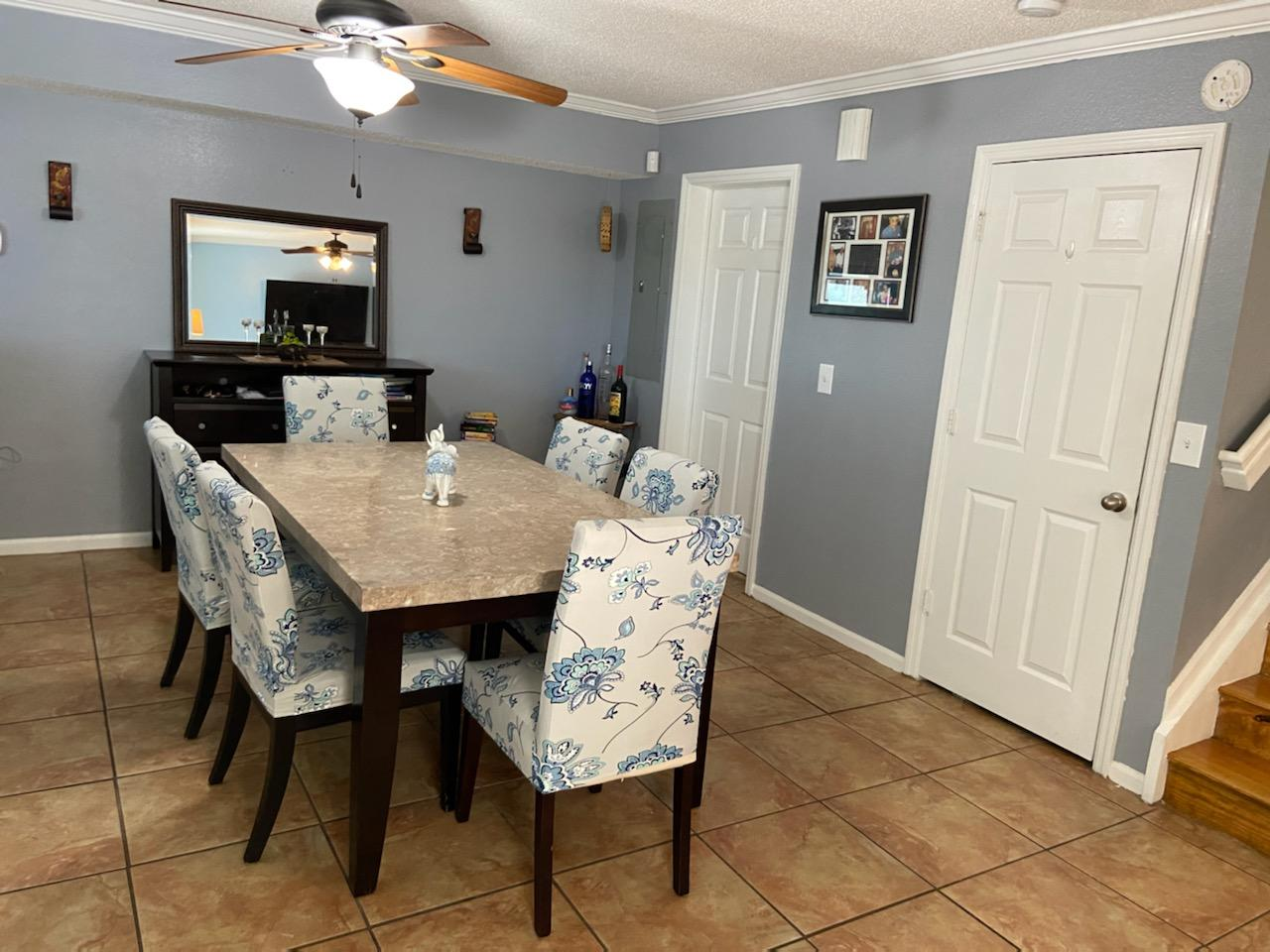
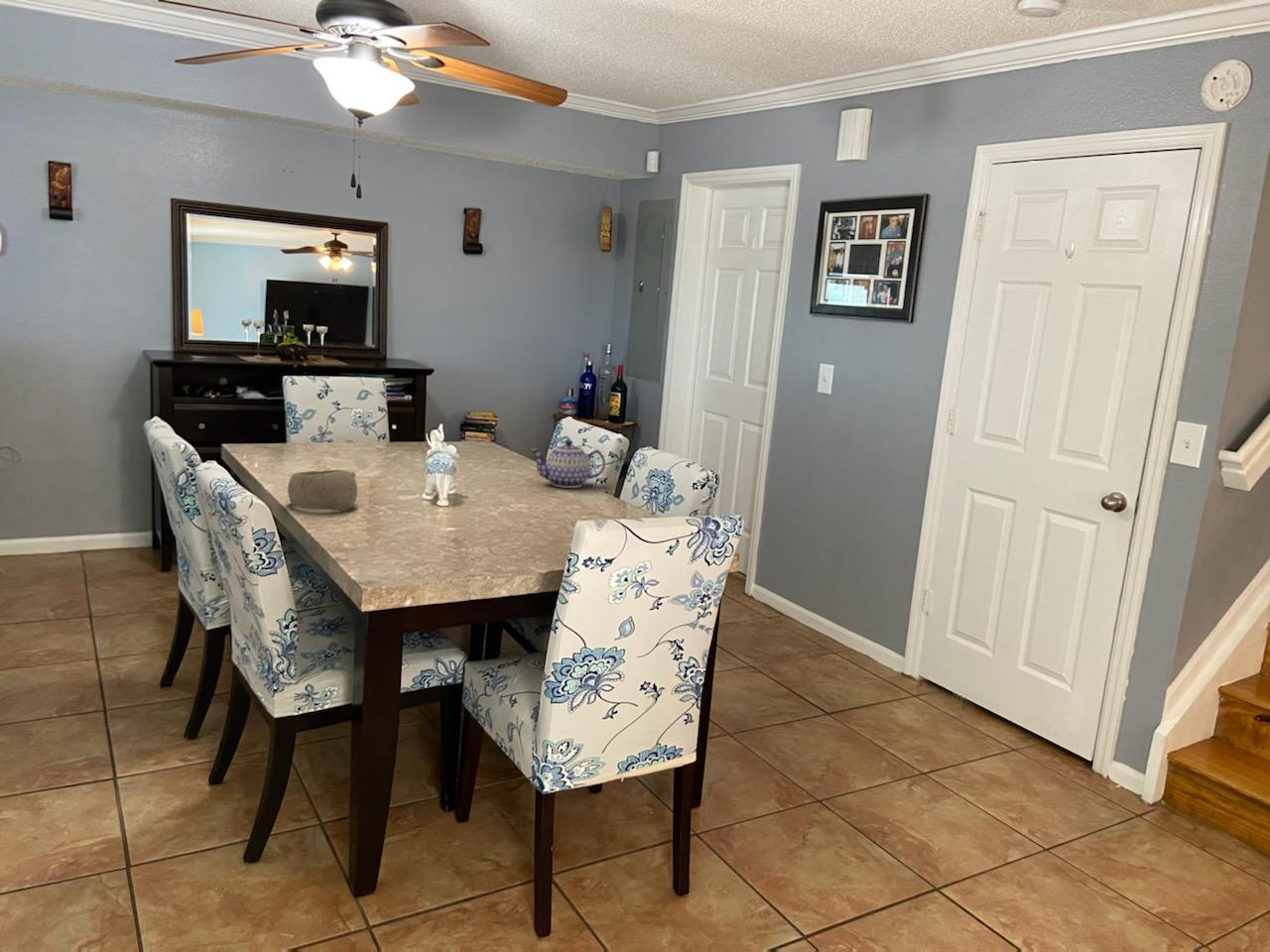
+ bowl (323, 486)
+ teapot (568, 462)
